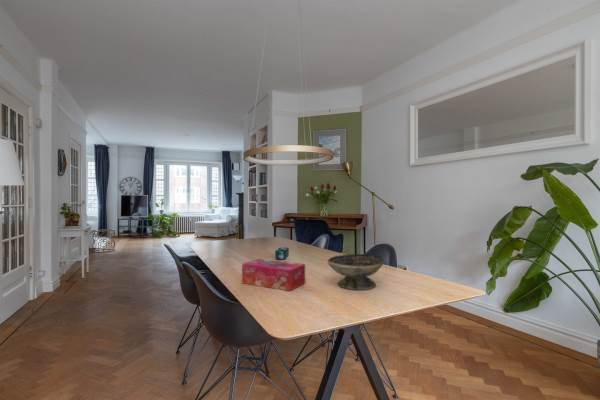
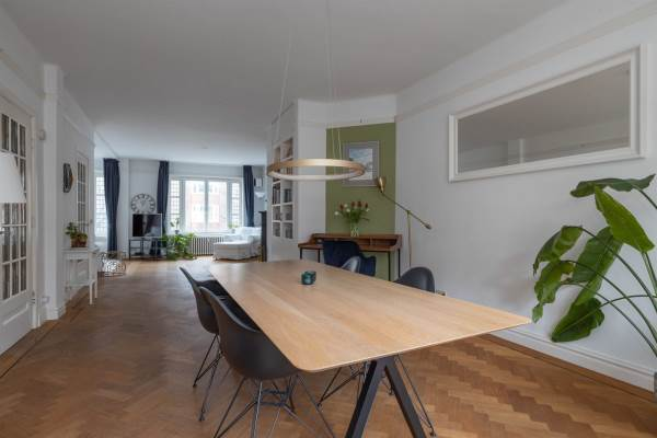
- decorative bowl (355, 271)
- tissue box (273, 273)
